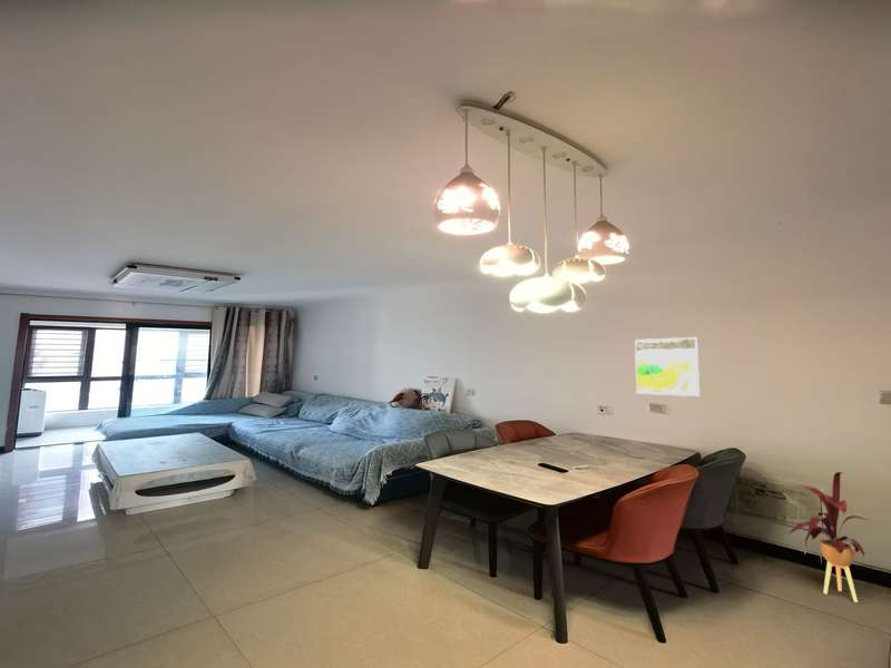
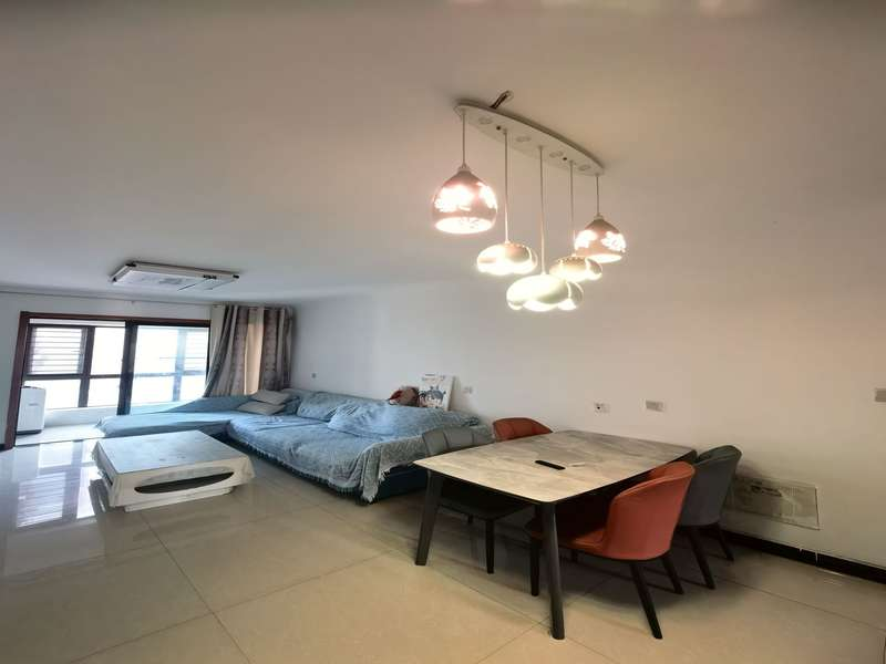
- house plant (826, 530)
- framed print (665, 366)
